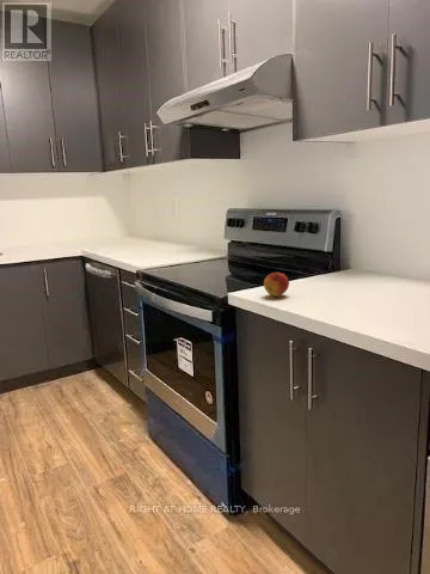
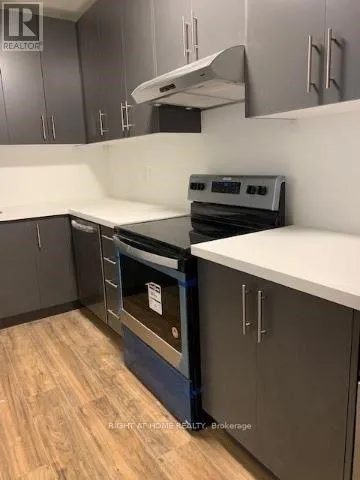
- fruit (276, 283)
